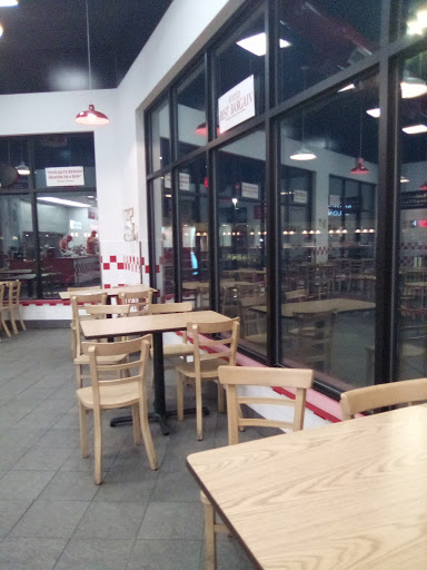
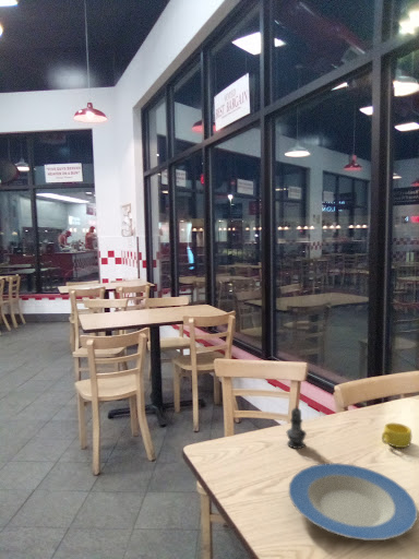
+ salt shaker (296, 425)
+ plate (349, 502)
+ cup (394, 436)
